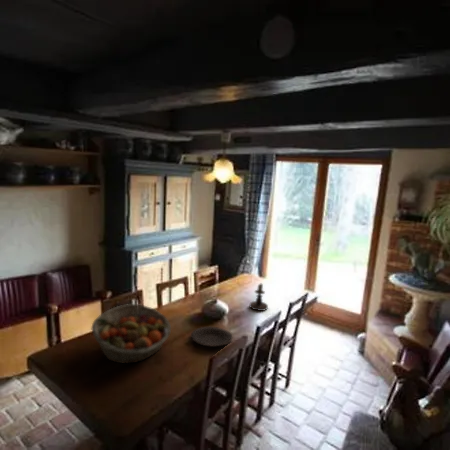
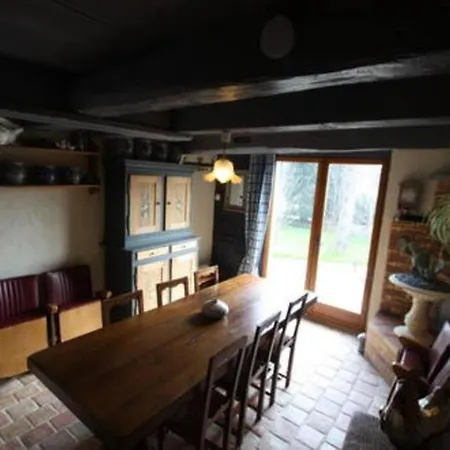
- candlestick (259, 295)
- plate (211, 337)
- fruit basket (132, 332)
